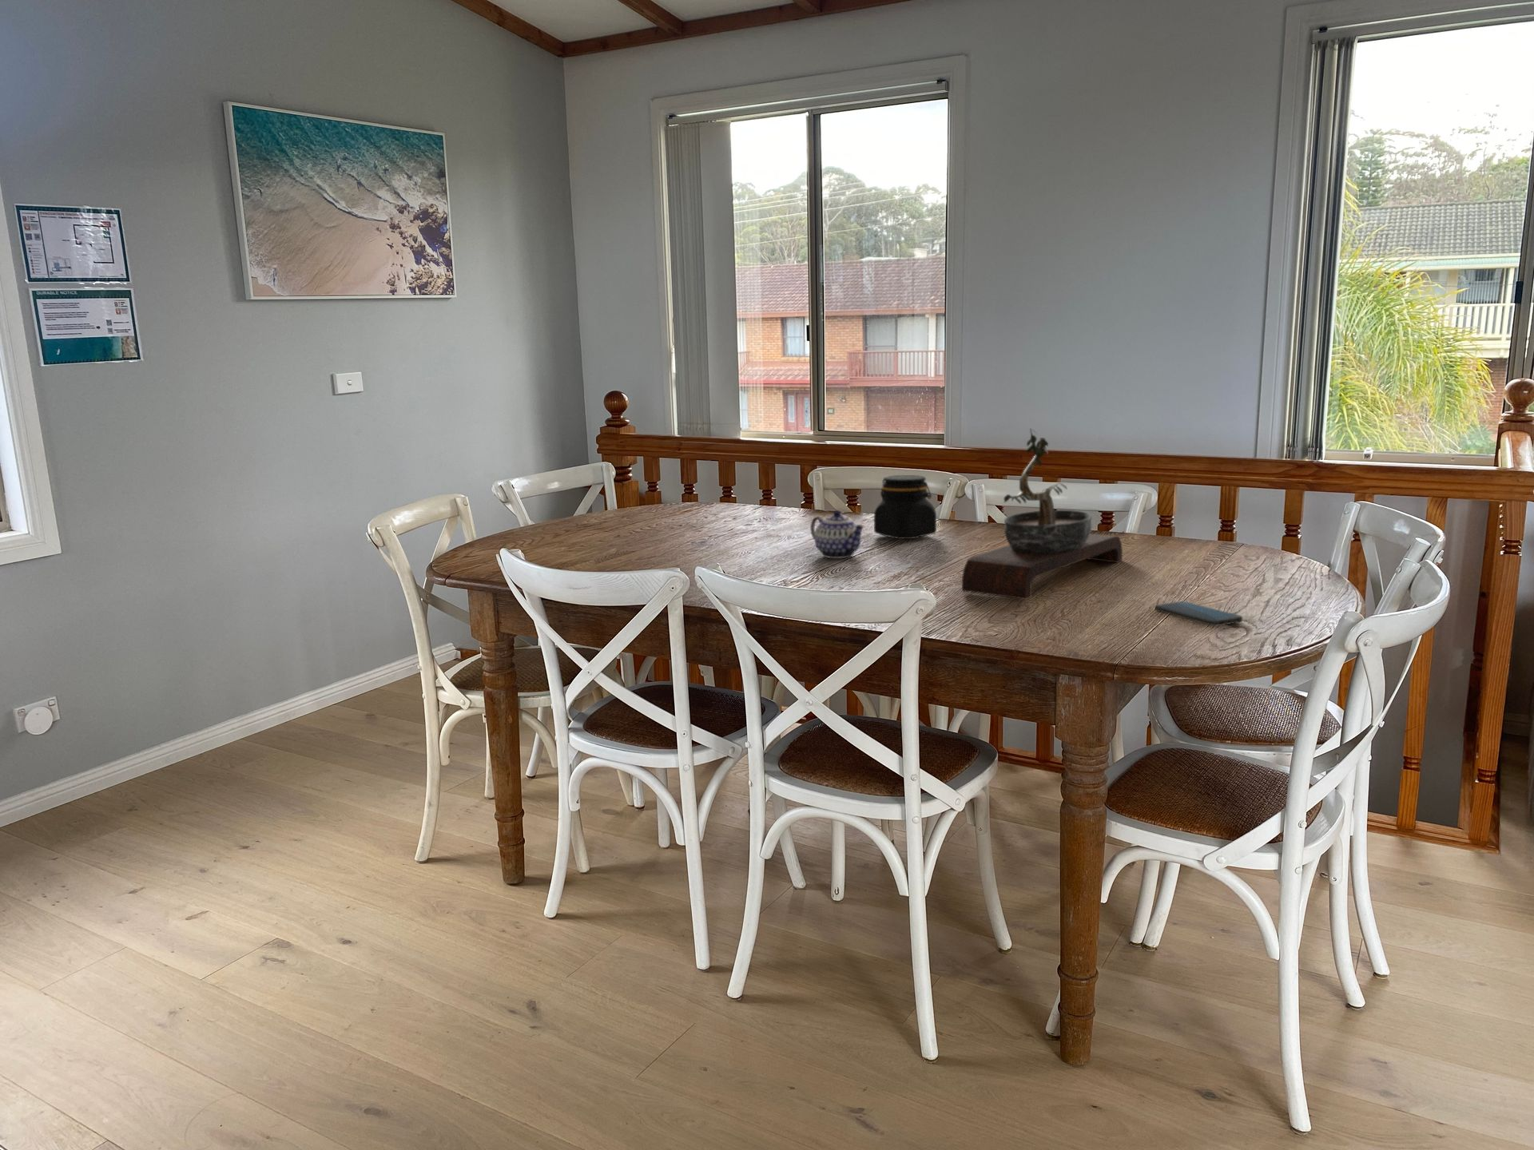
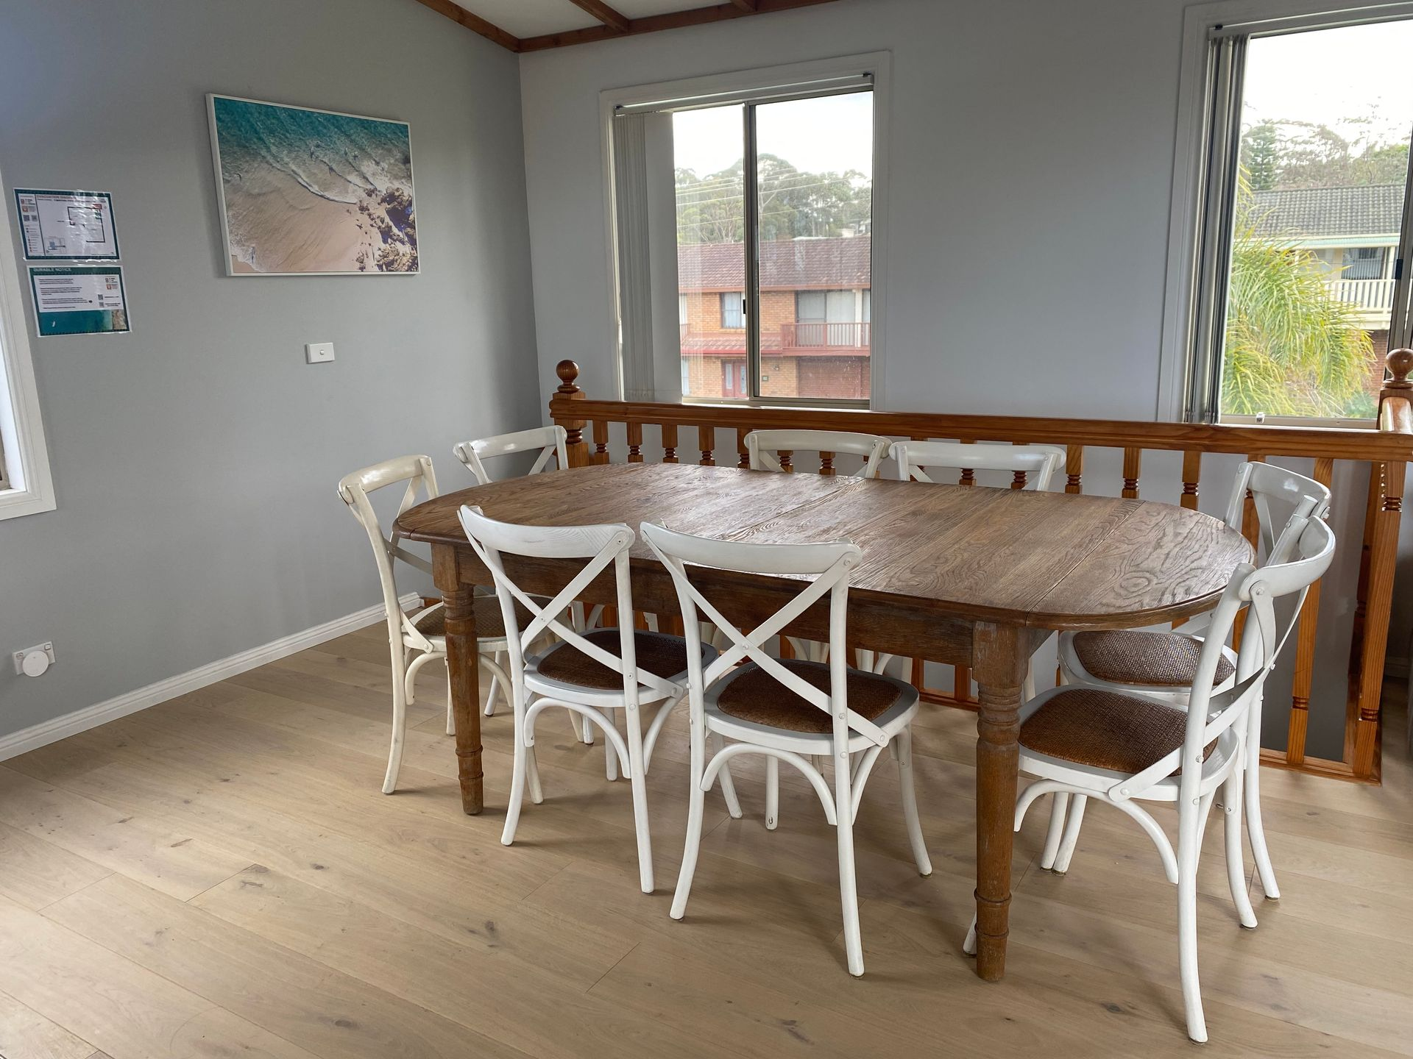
- bonsai tree (1048, 503)
- jar (905, 506)
- smartphone (1197, 612)
- teapot (837, 533)
